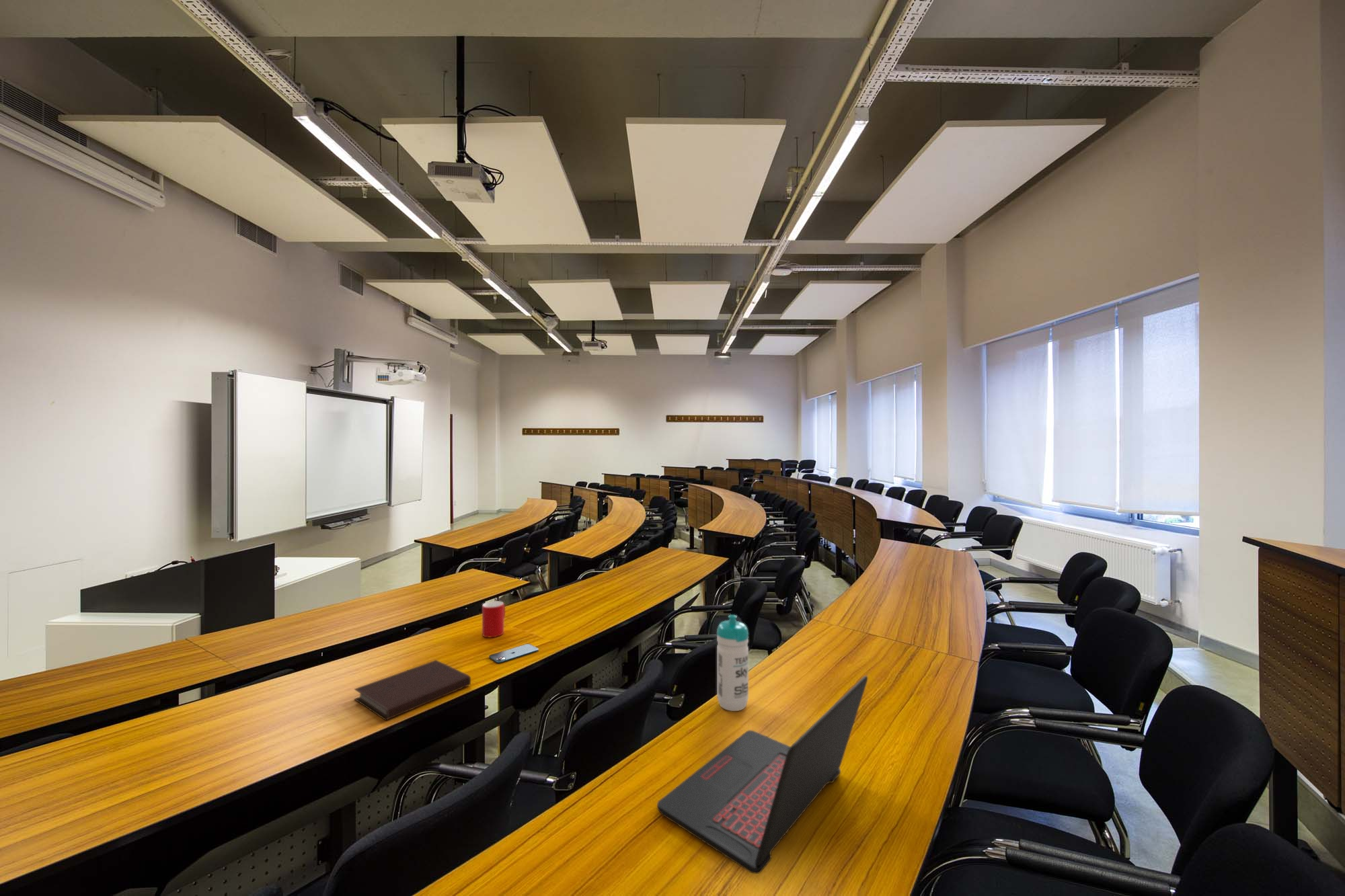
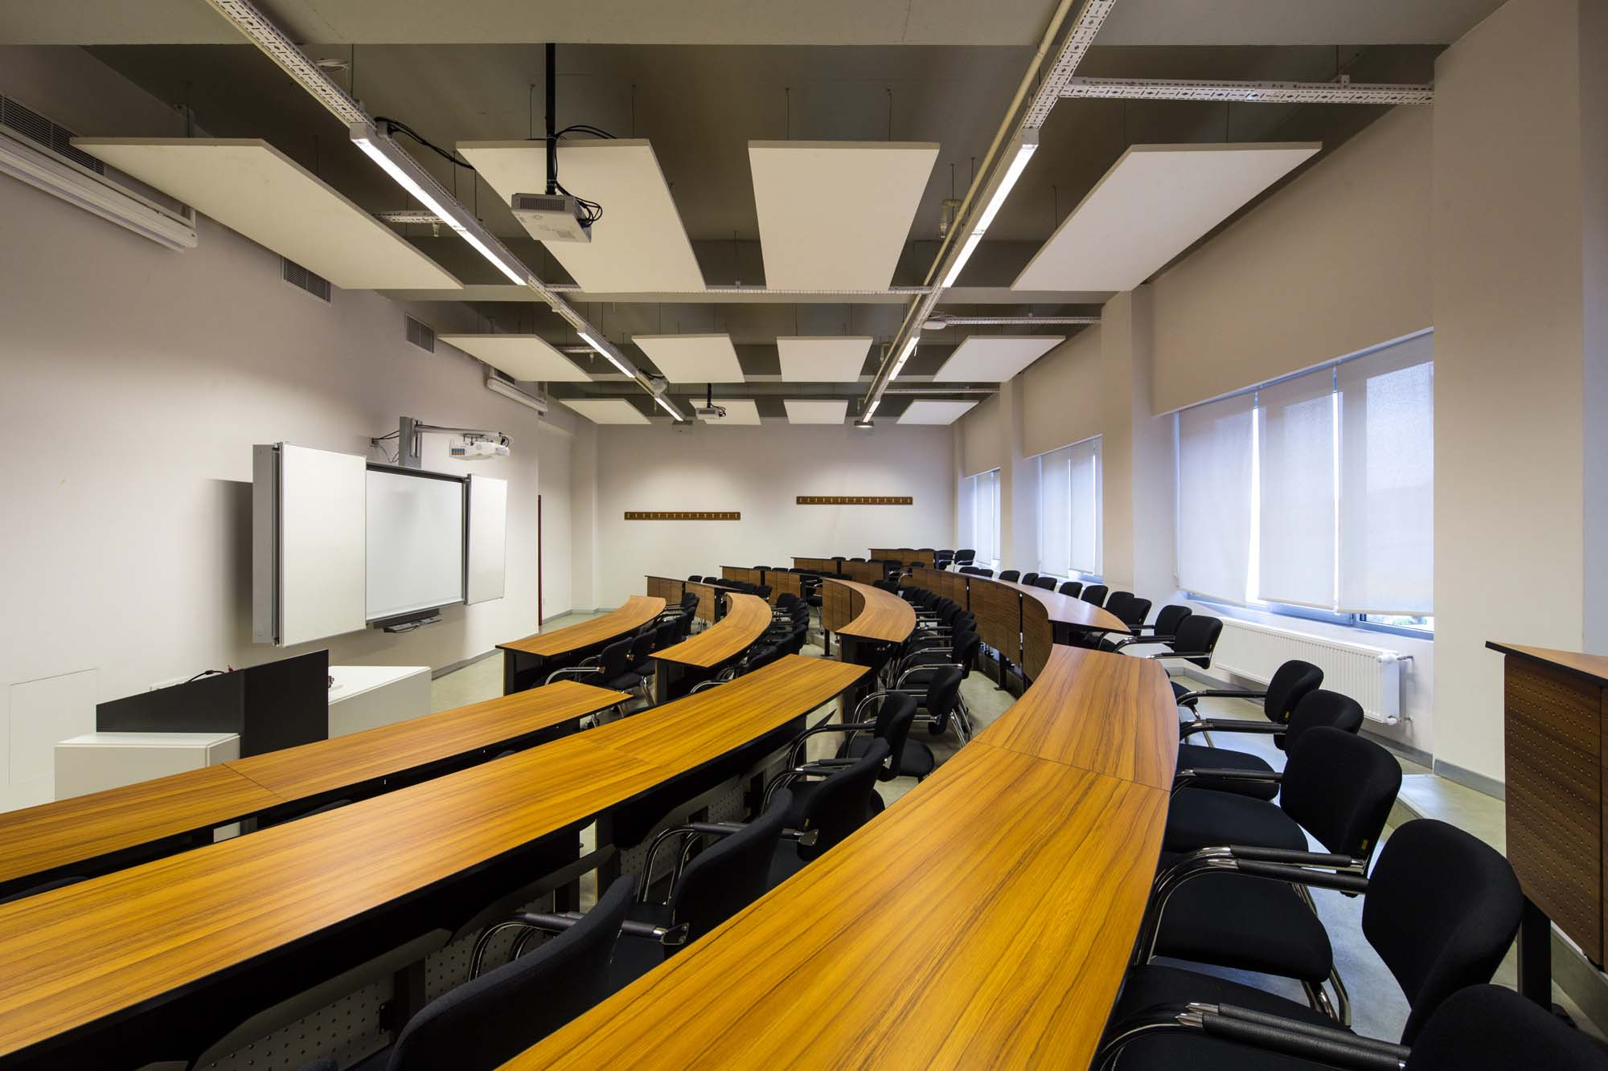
- laptop (765, 740)
- smartphone (514, 653)
- water bottle (732, 659)
- cup (496, 617)
- notebook (414, 687)
